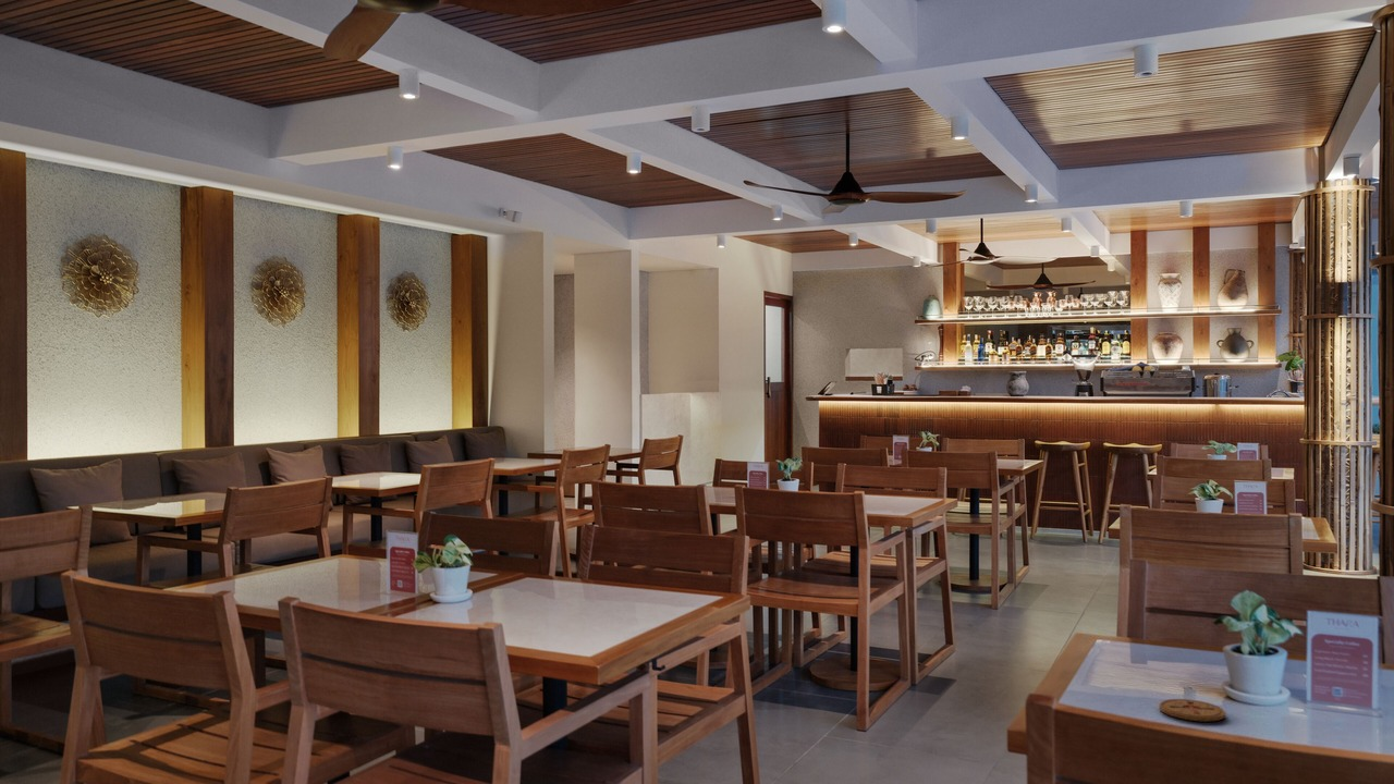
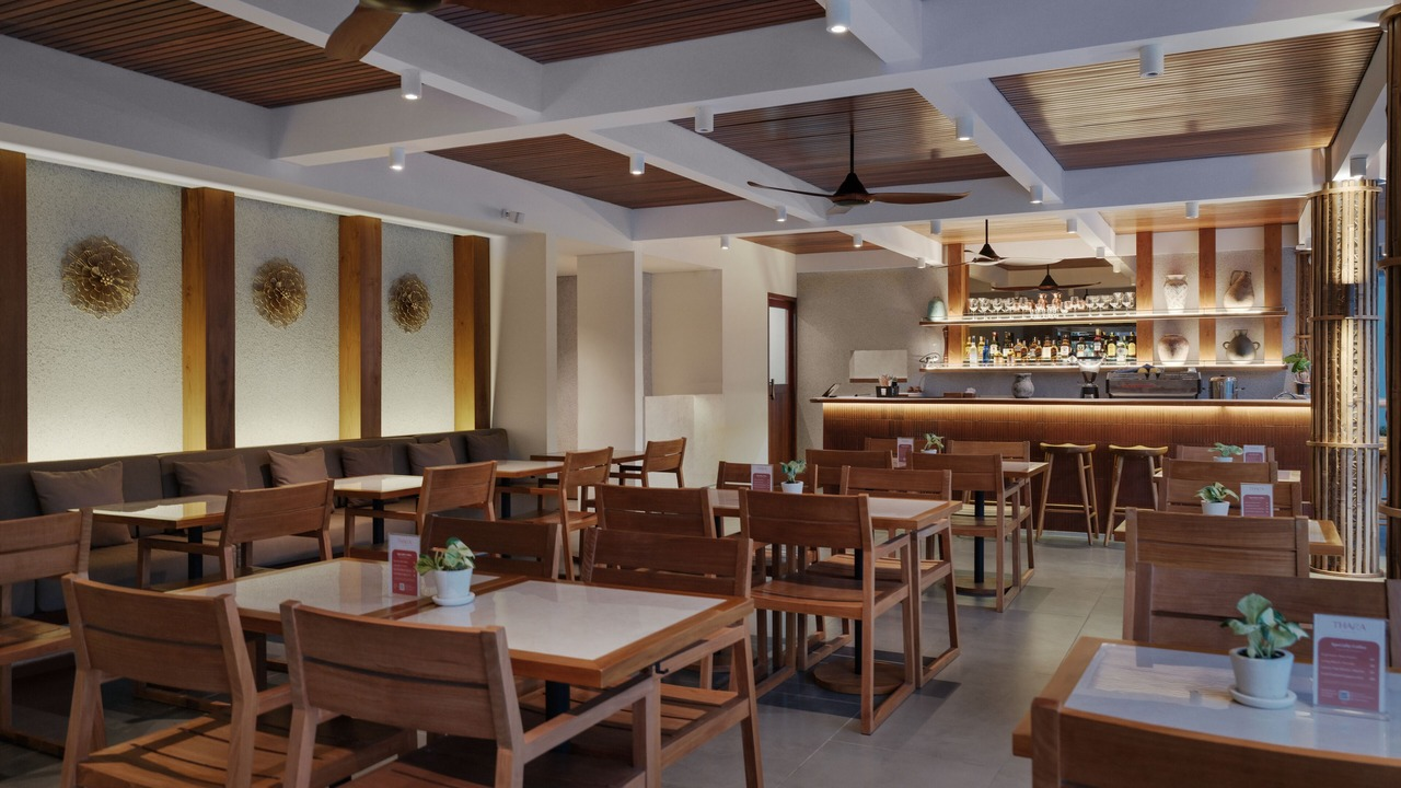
- coaster (1191, 709)
